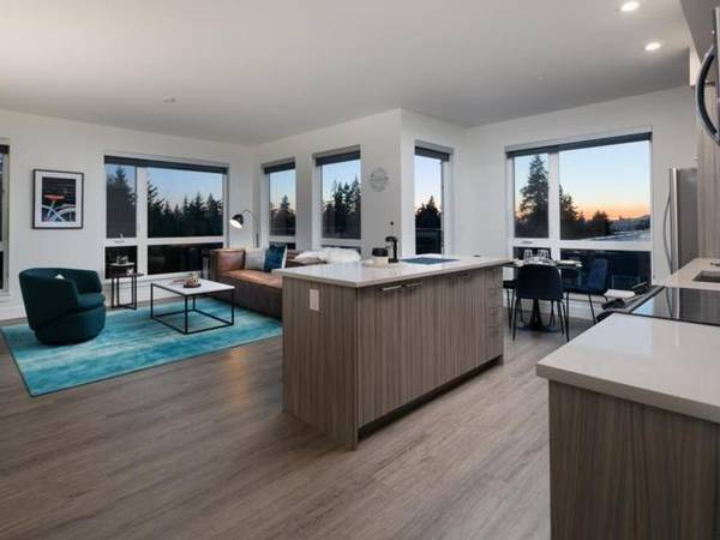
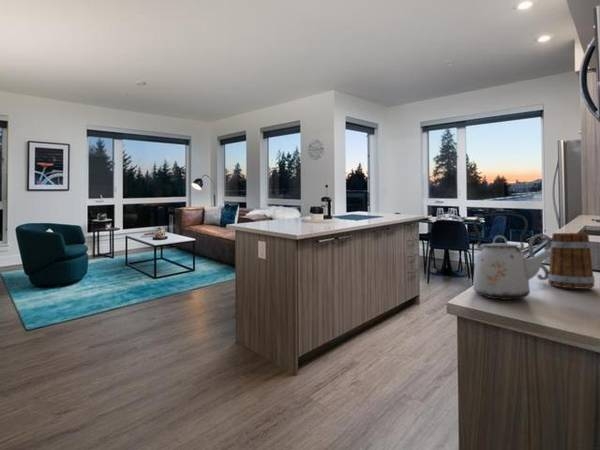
+ kettle (510, 255)
+ mug (560, 259)
